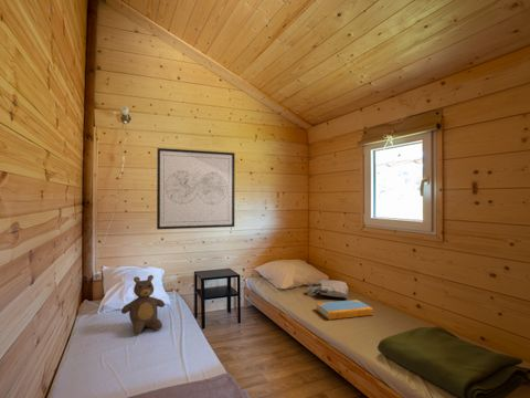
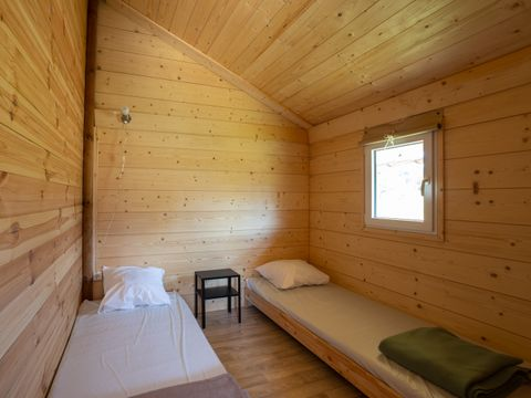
- tote bag (327, 289)
- book (343, 308)
- wall art (197, 189)
- teddy bear (145, 302)
